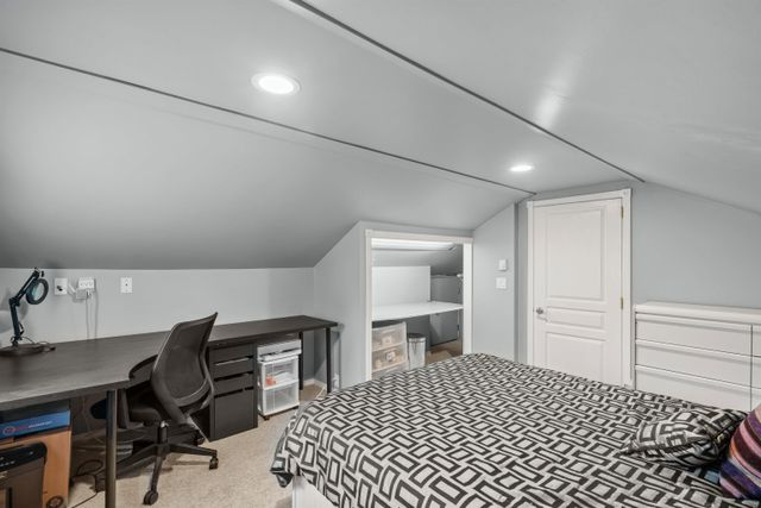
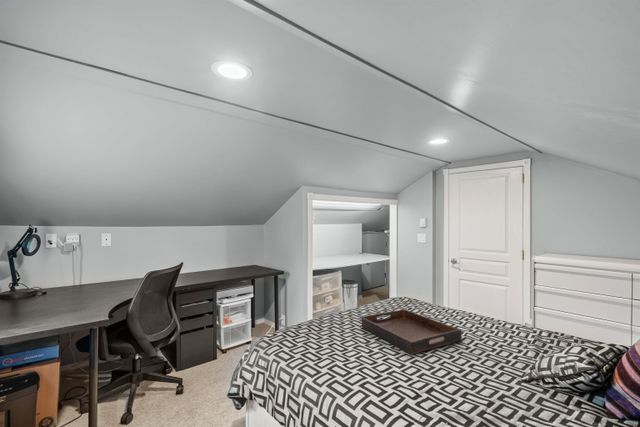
+ serving tray (407, 328)
